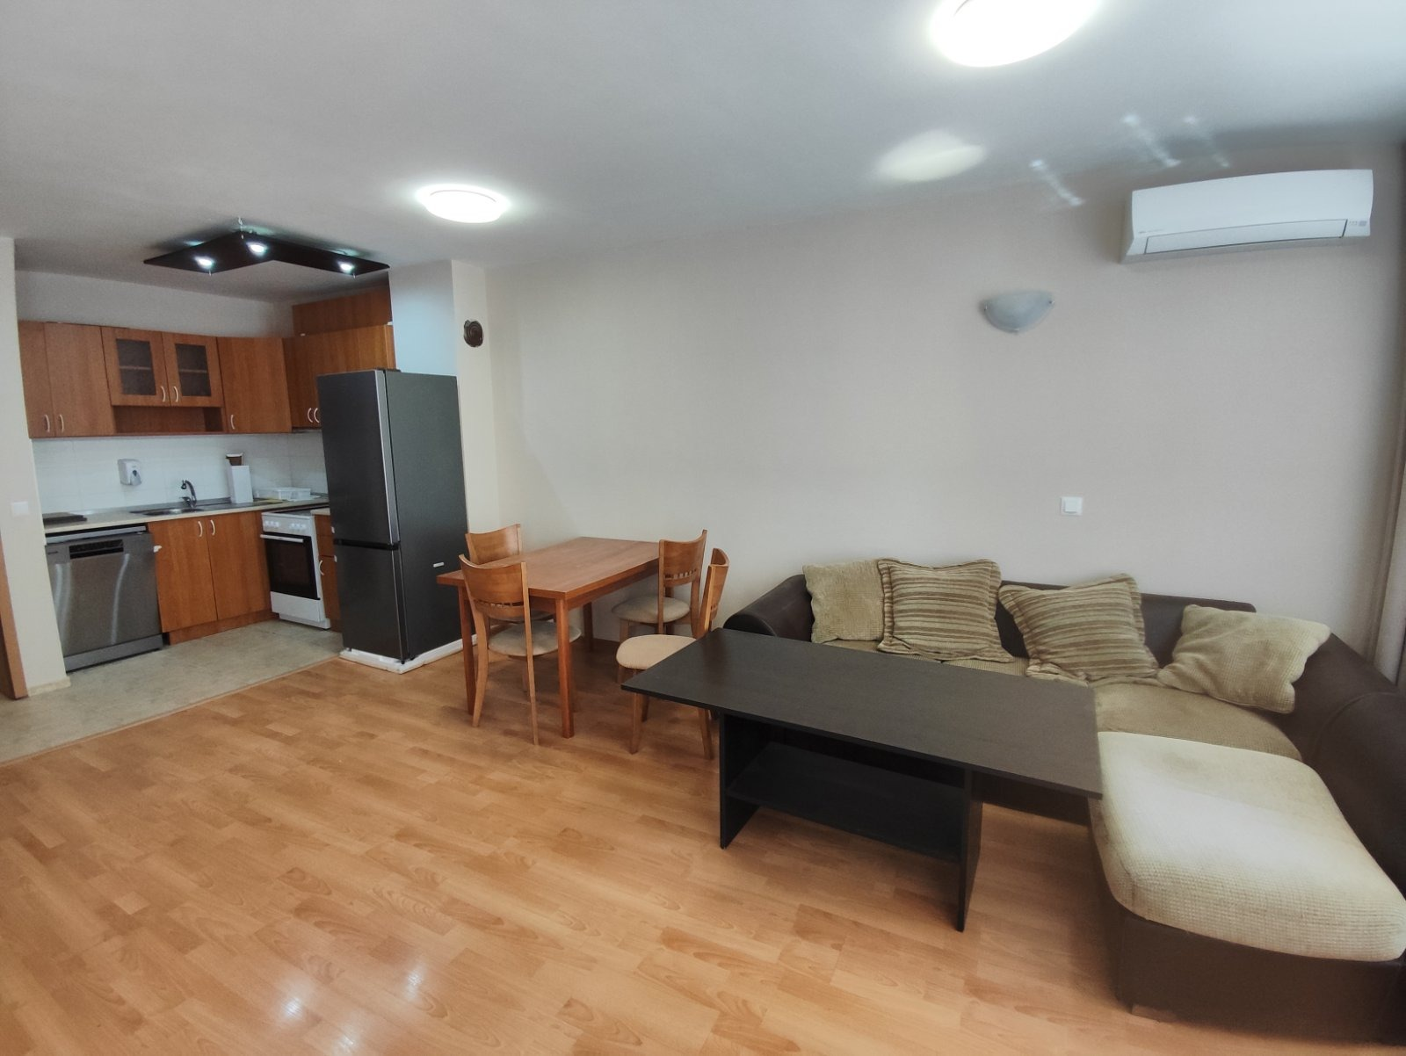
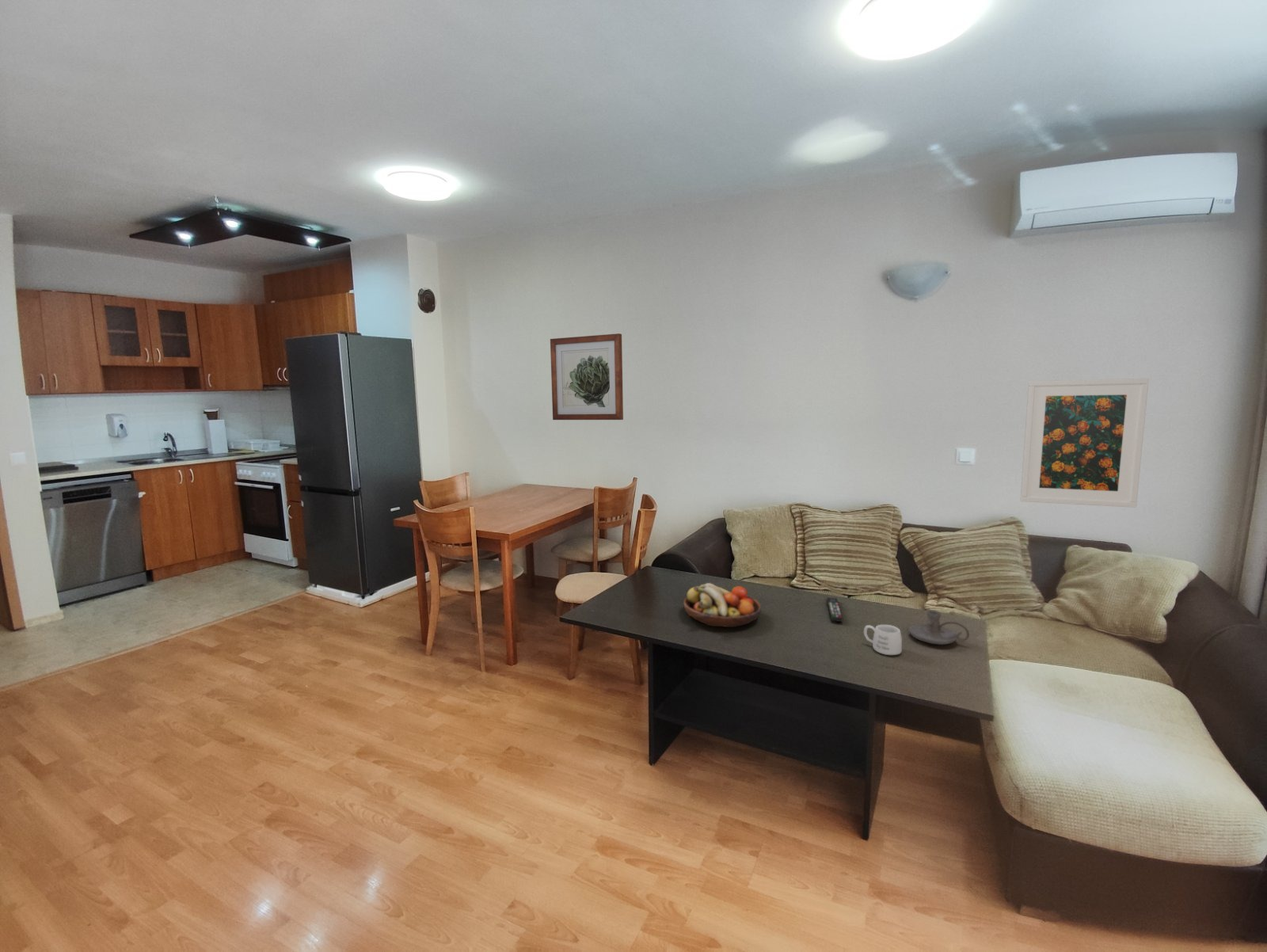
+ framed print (1081, 443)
+ fruit bowl (721, 600)
+ candle holder (938, 626)
+ wall art (586, 378)
+ remote control (834, 608)
+ mug (882, 638)
